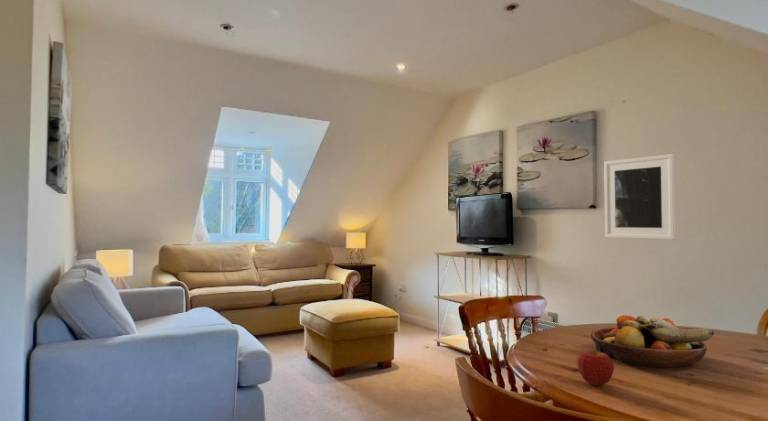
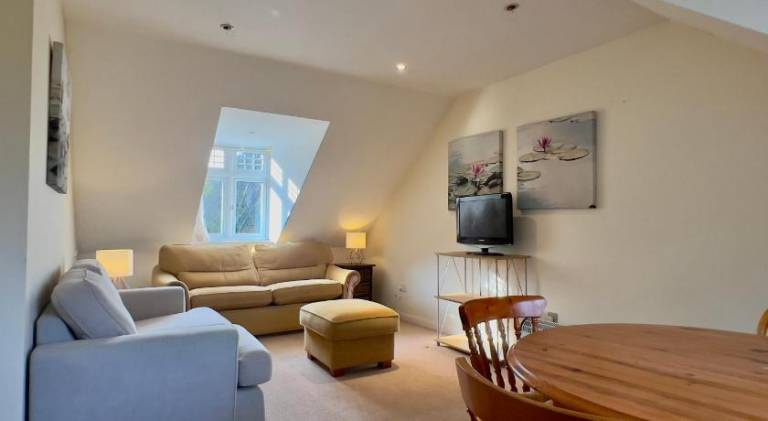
- apple (595, 366)
- fruit bowl (647, 334)
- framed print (637, 198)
